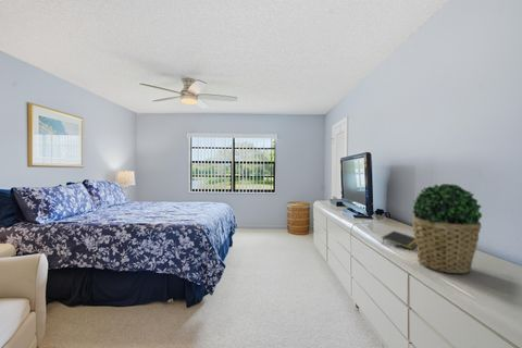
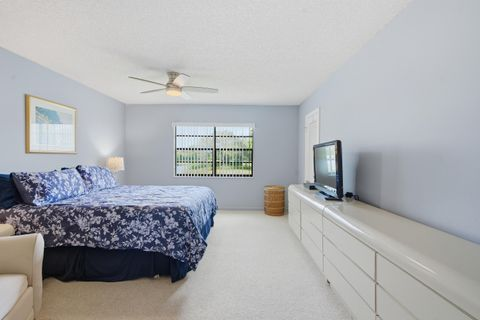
- potted plant (444, 225)
- notepad (401, 239)
